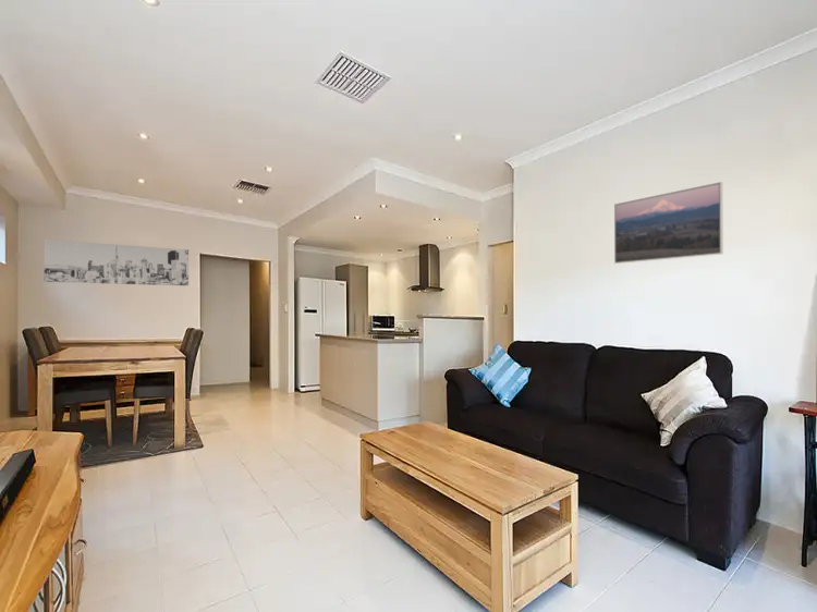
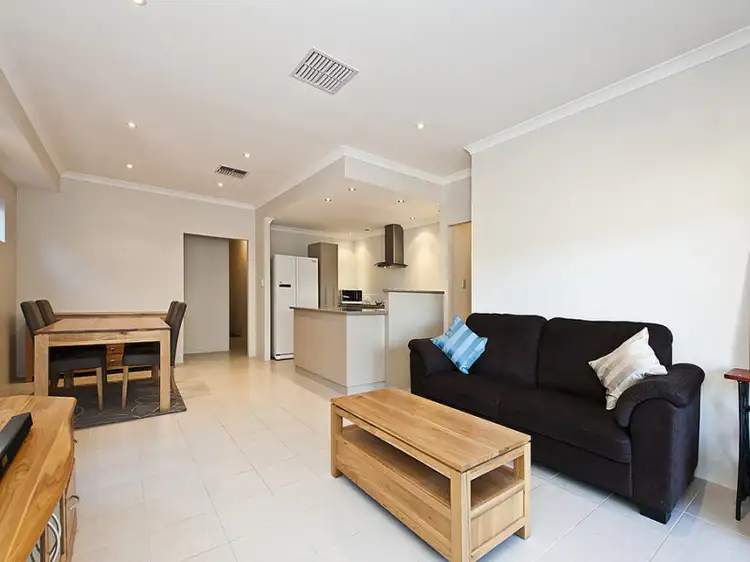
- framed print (663, 227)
- wall art (122, 265)
